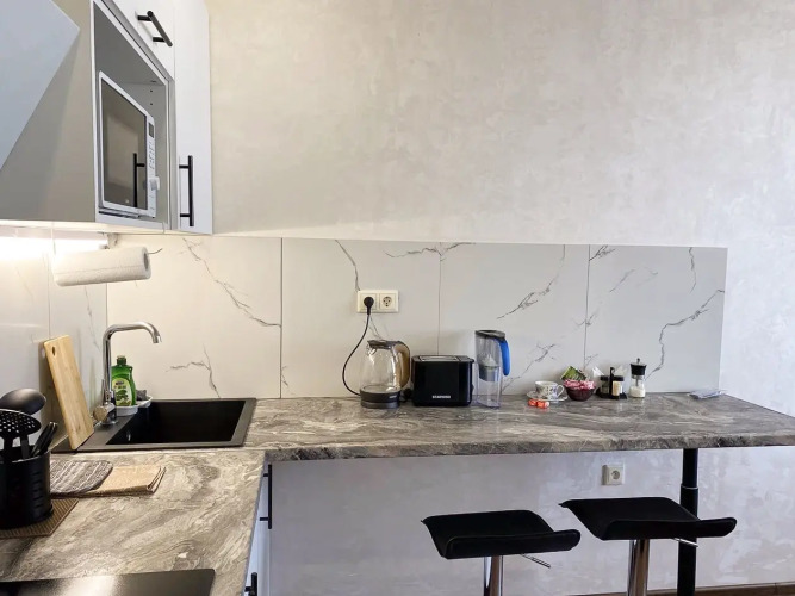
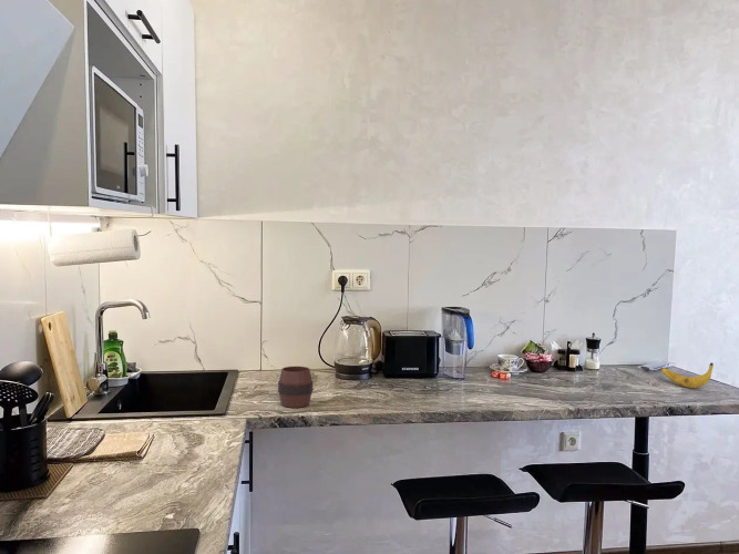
+ cup (295, 386)
+ banana (682, 376)
